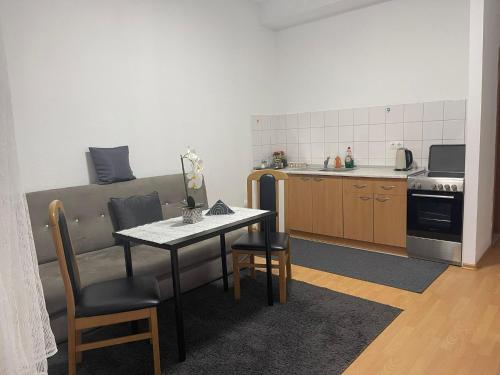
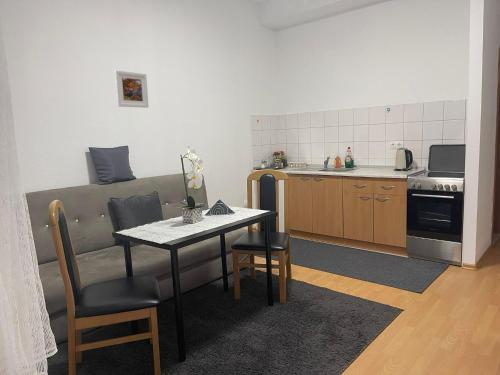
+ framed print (132, 89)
